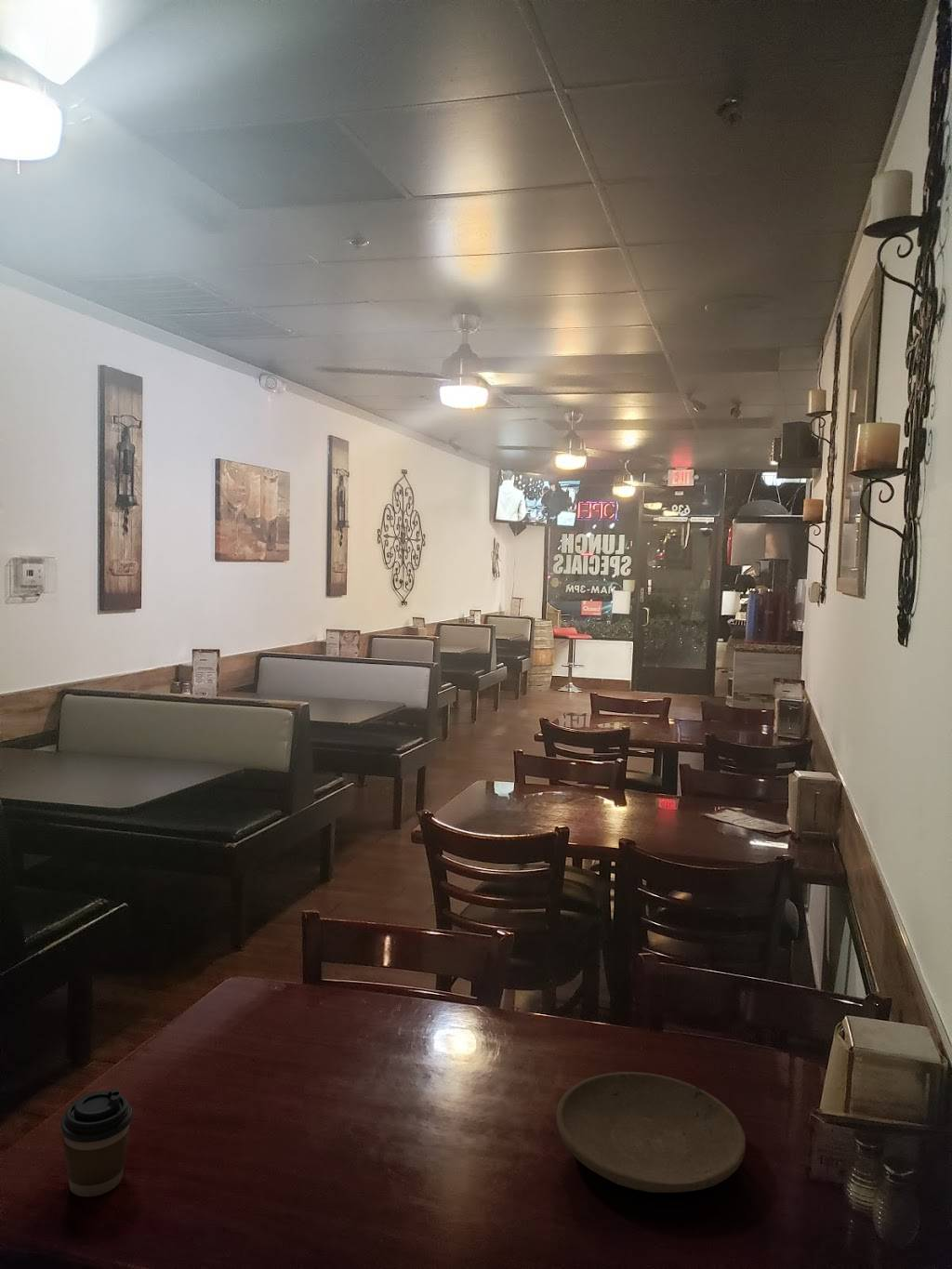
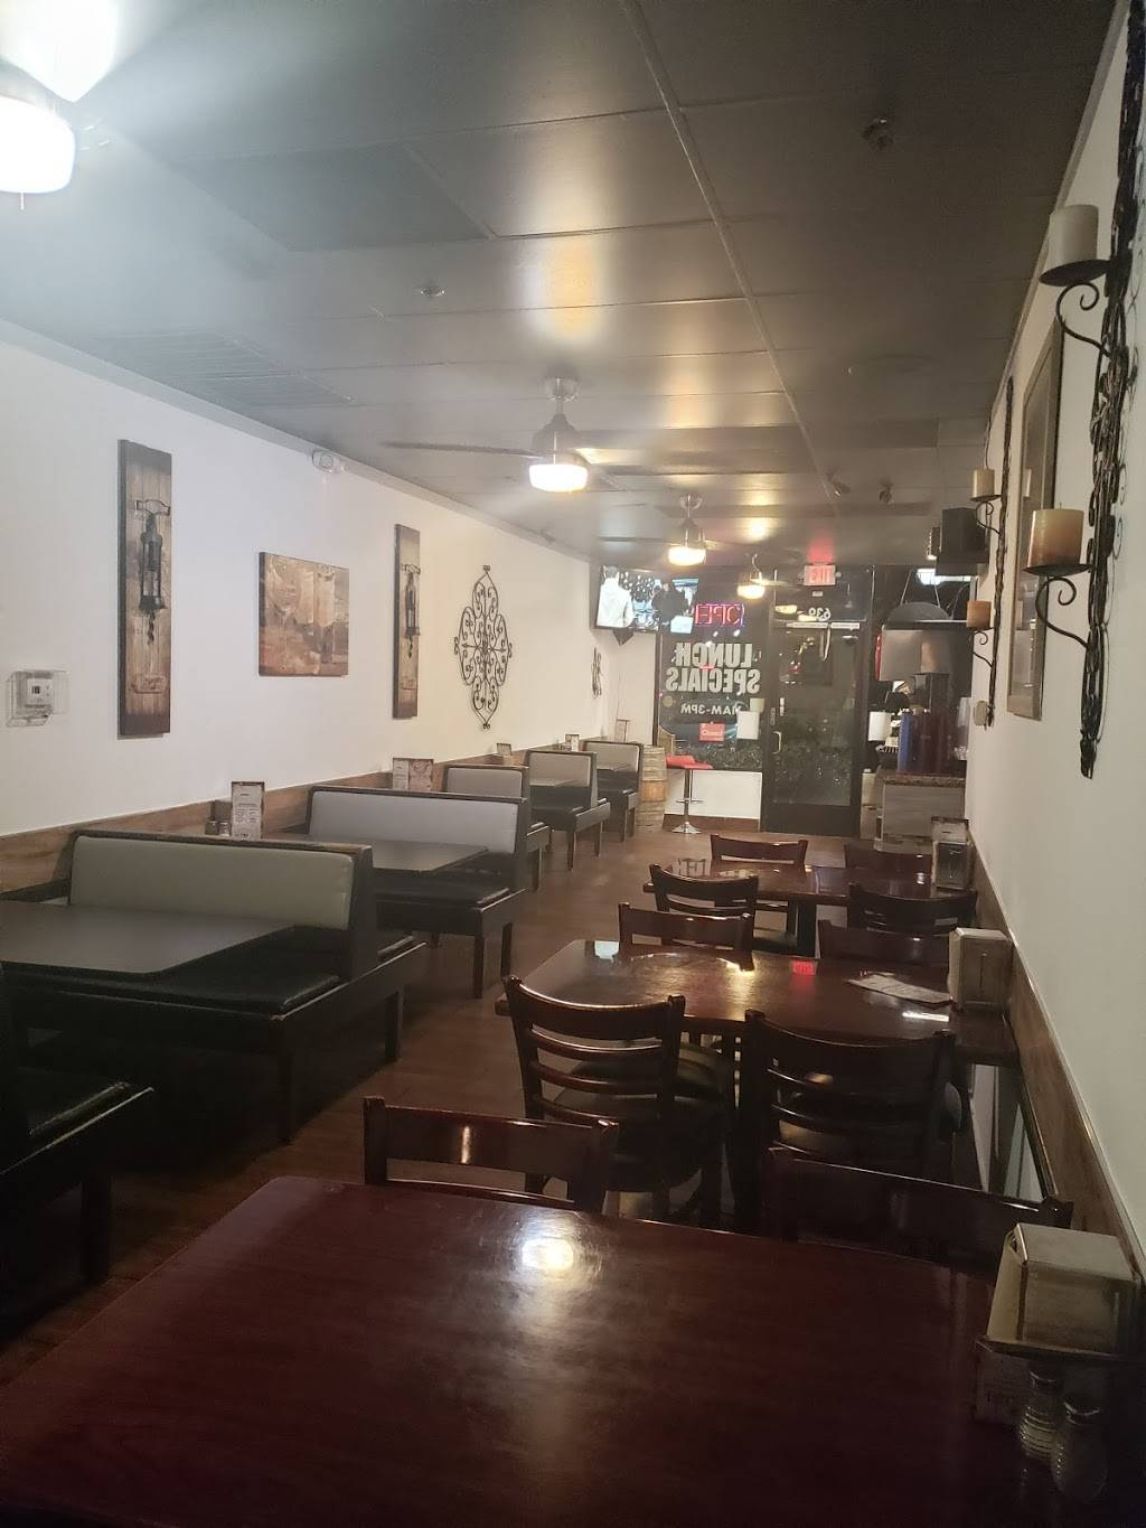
- plate (648, 1136)
- coffee cup (97, 1138)
